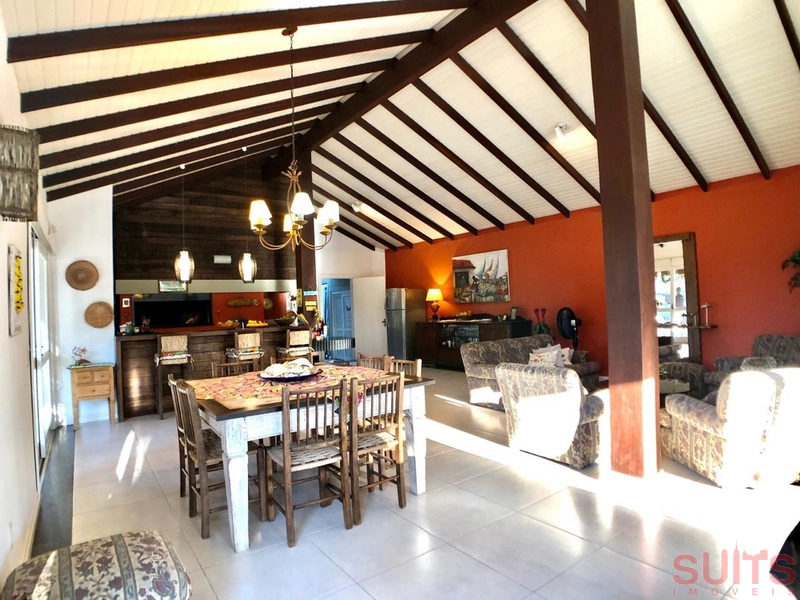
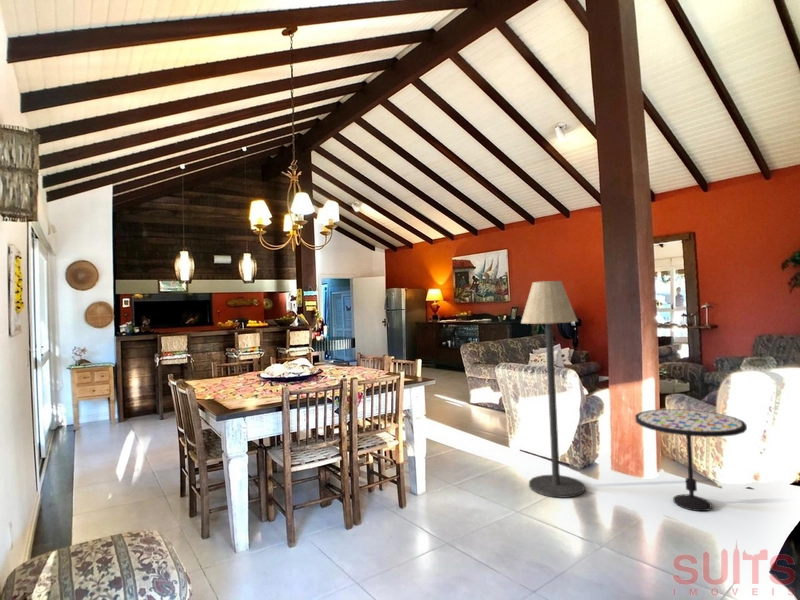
+ floor lamp (551, 384)
+ side table (689, 461)
